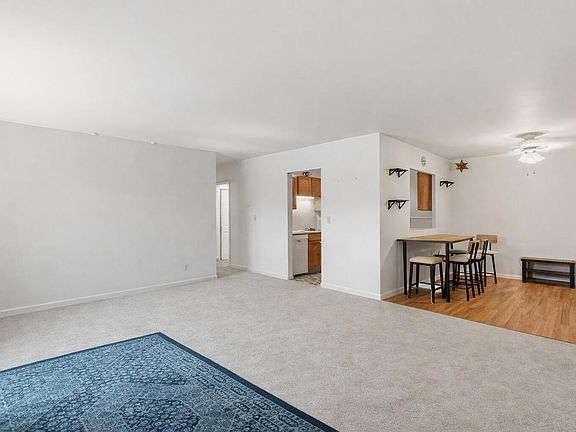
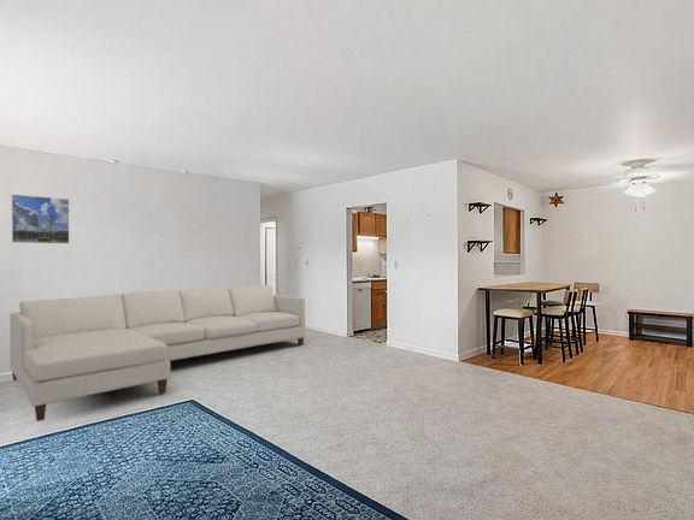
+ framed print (41, 219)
+ sofa (193, 329)
